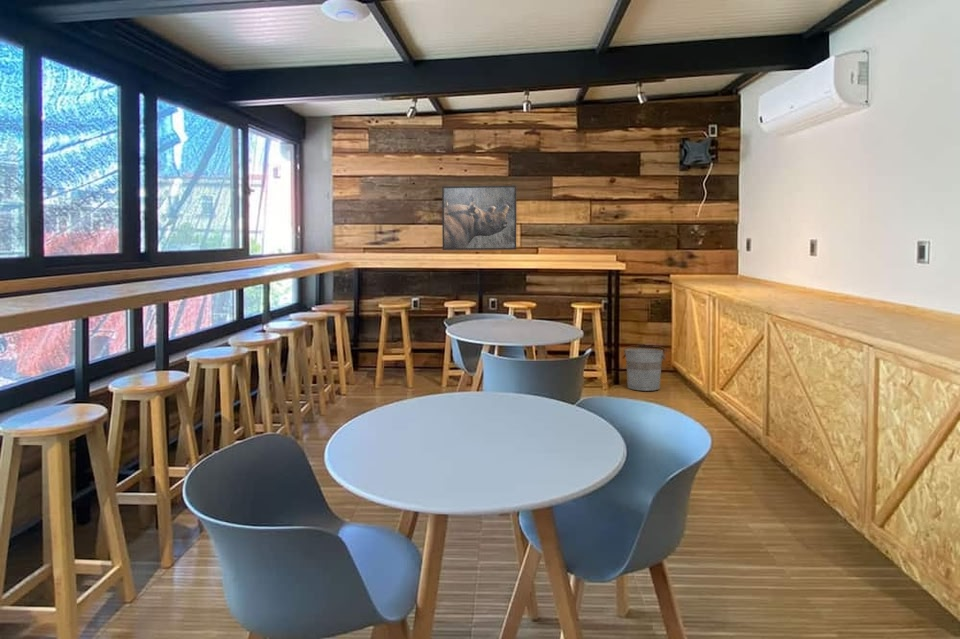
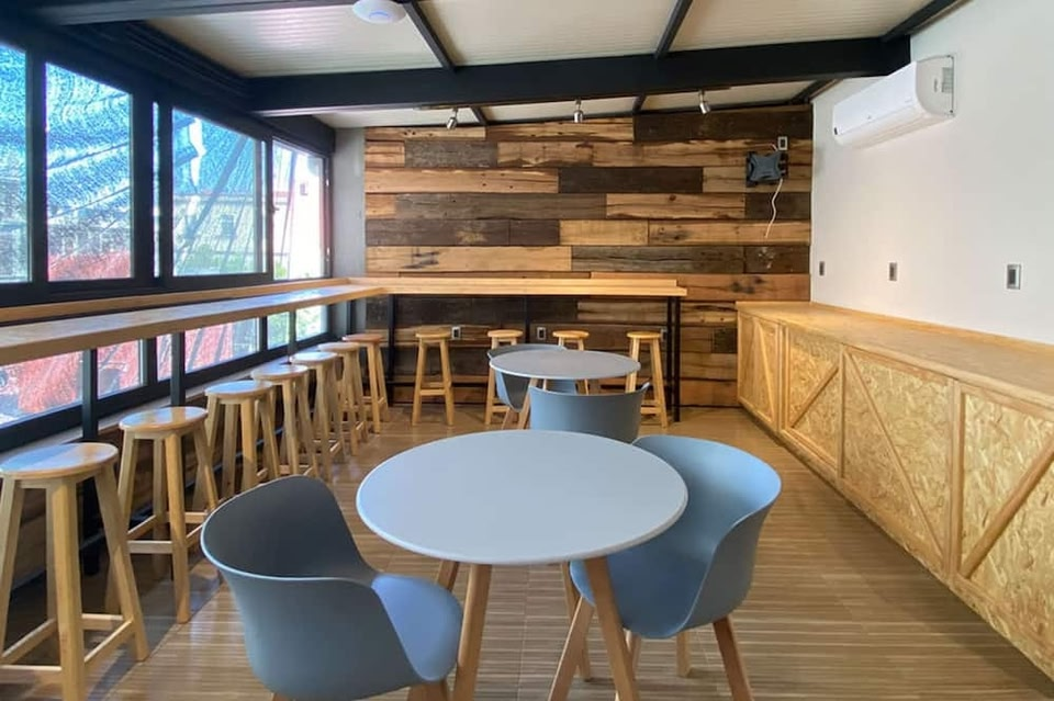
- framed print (479, 218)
- bucket (643, 367)
